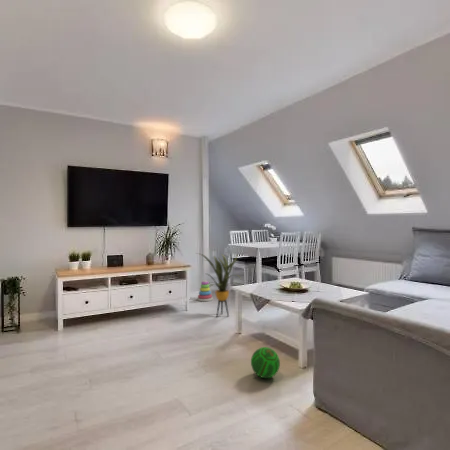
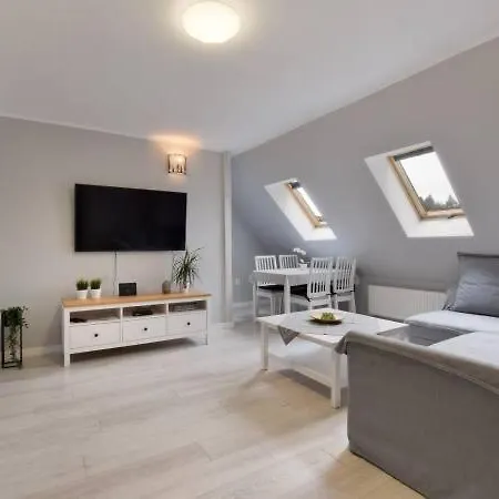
- house plant (218, 283)
- stacking toy (204, 290)
- ball (265, 362)
